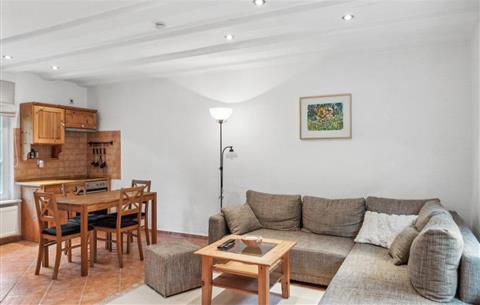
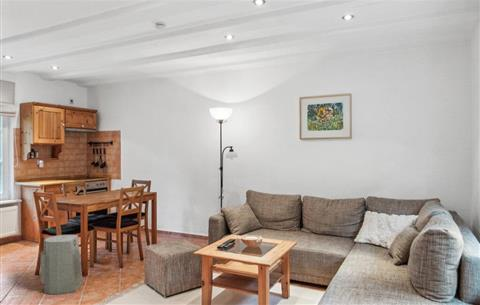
+ fan (60, 263)
